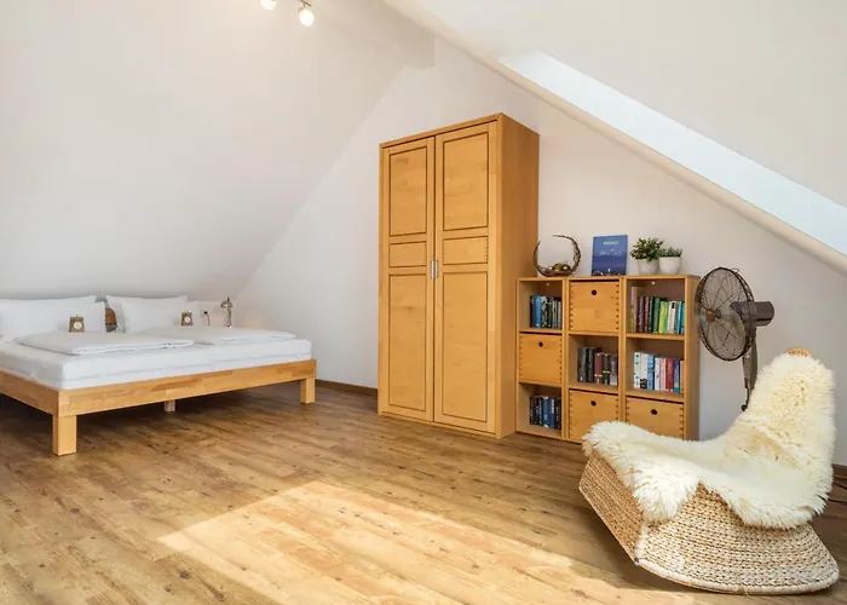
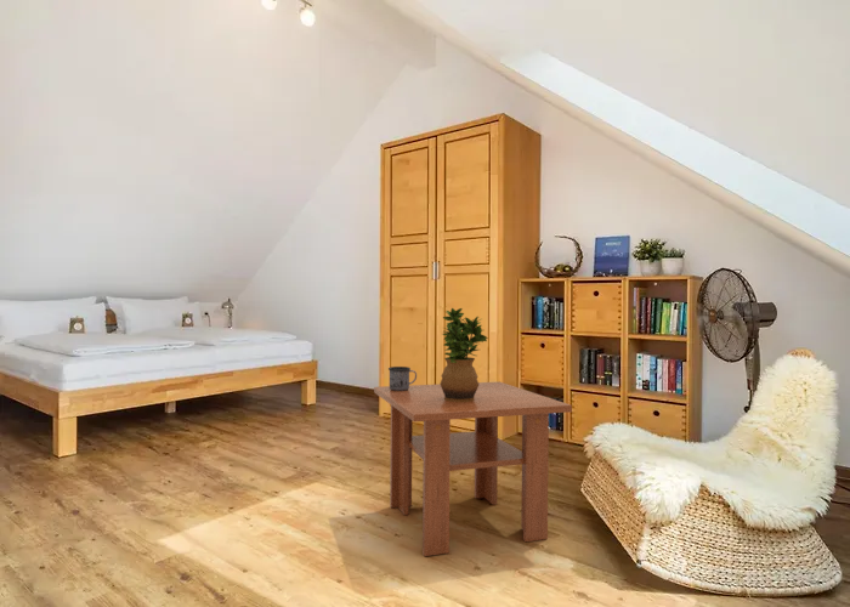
+ potted plant (461, 353)
+ coffee table (463, 458)
+ mug (402, 378)
